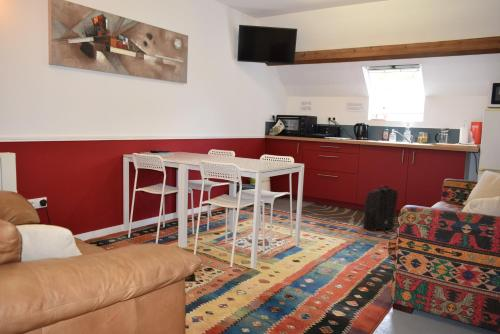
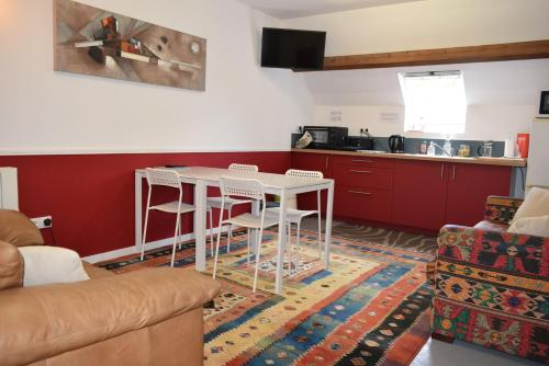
- backpack (383, 207)
